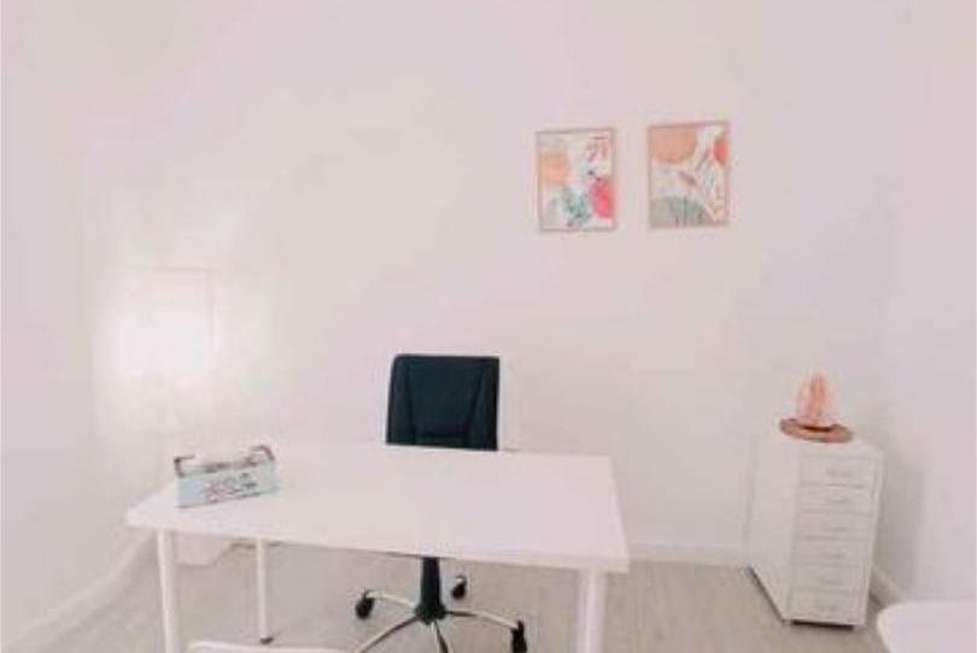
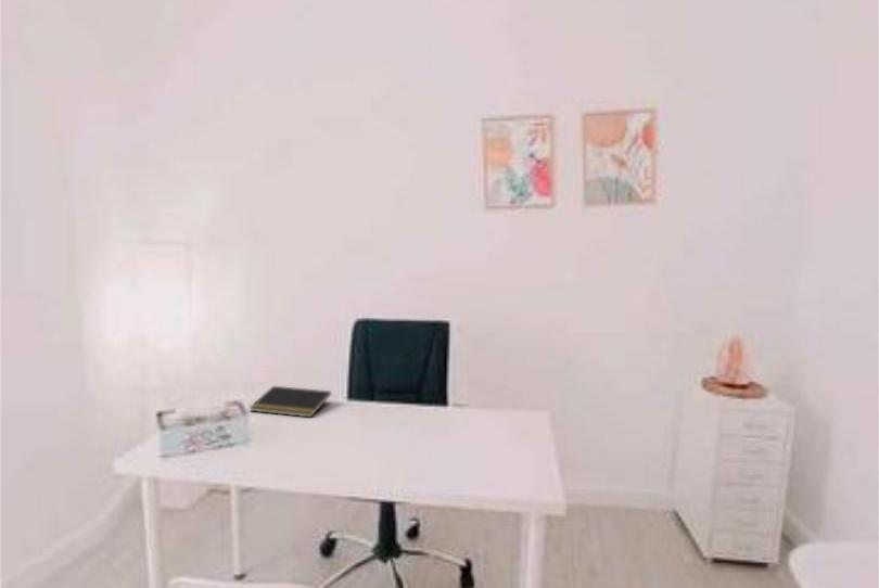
+ notepad (291, 400)
